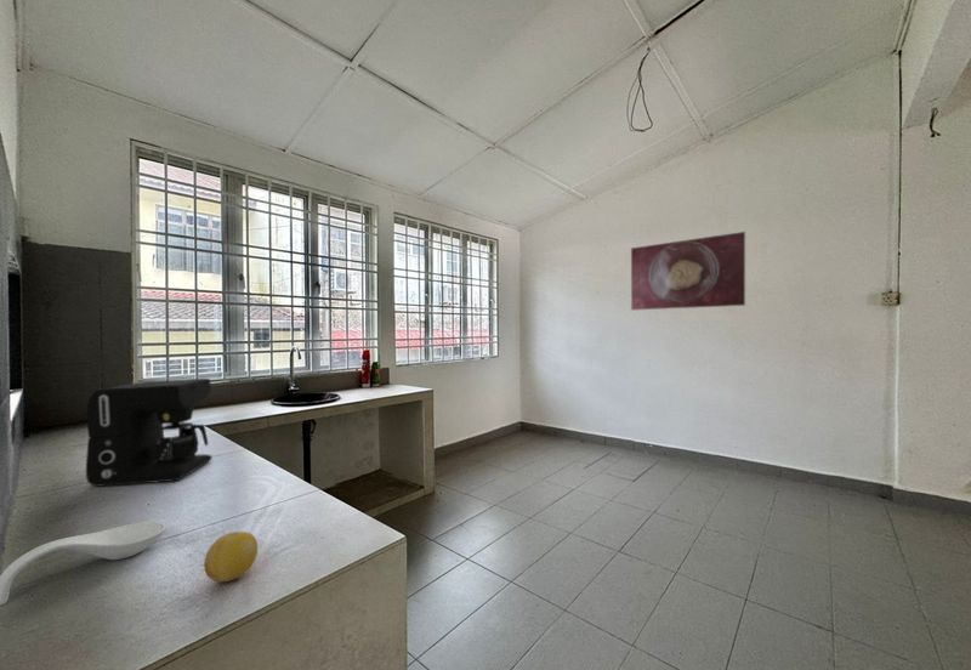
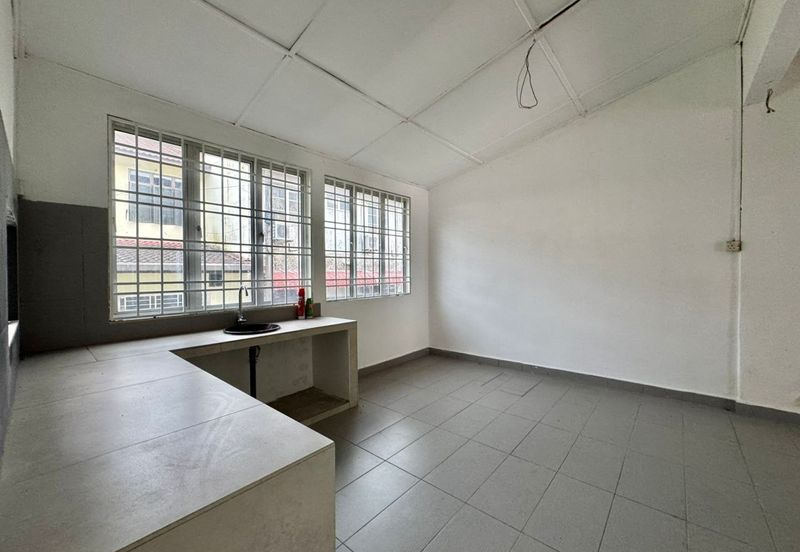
- coffee maker (158, 427)
- fruit (232, 555)
- spoon rest (91, 549)
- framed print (683, 274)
